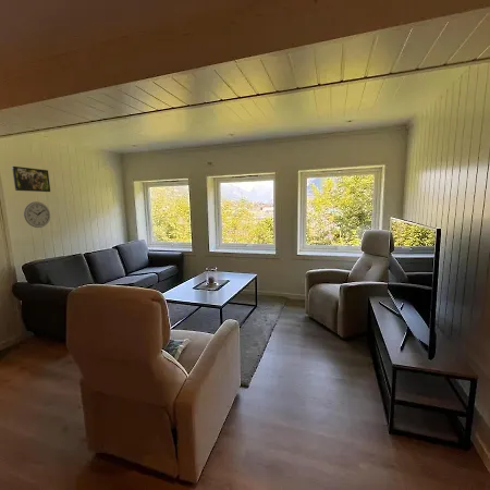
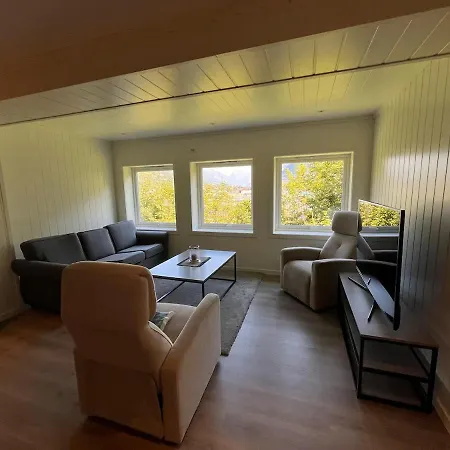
- wall clock (37, 215)
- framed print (32, 180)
